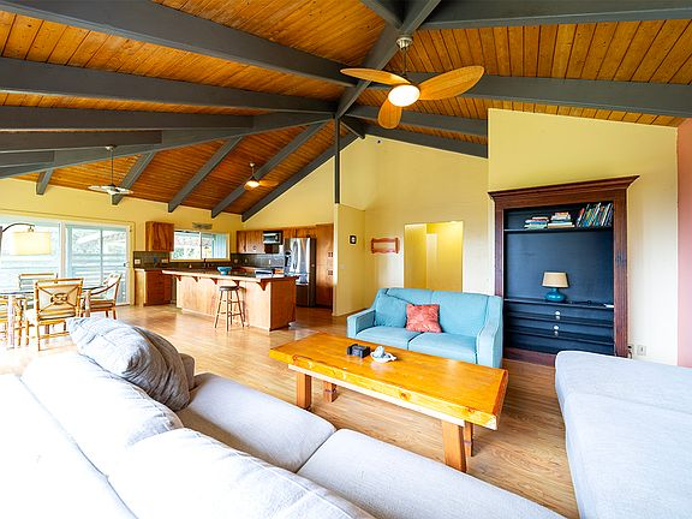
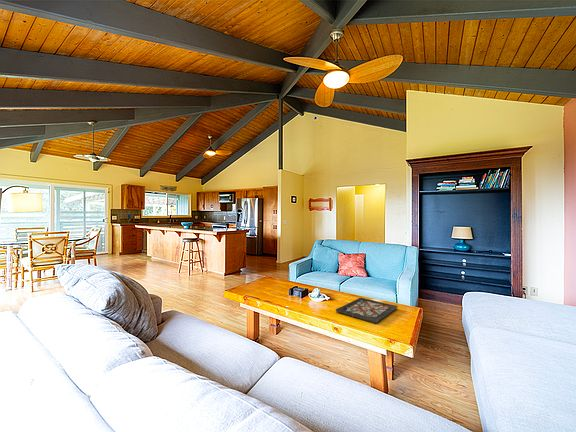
+ decorative tray (367, 308)
